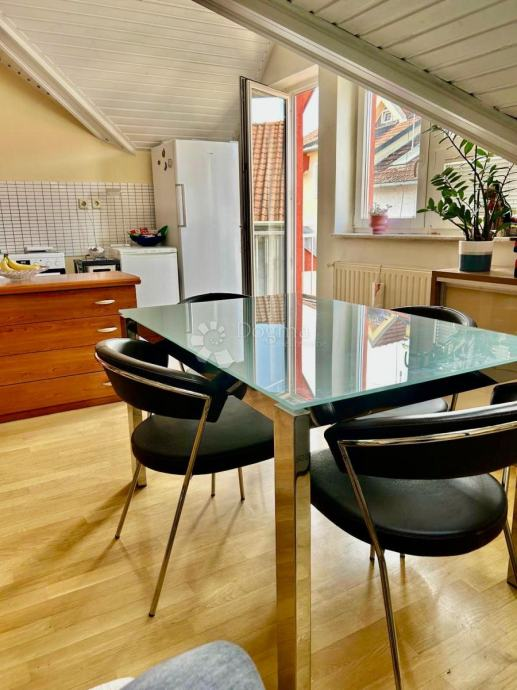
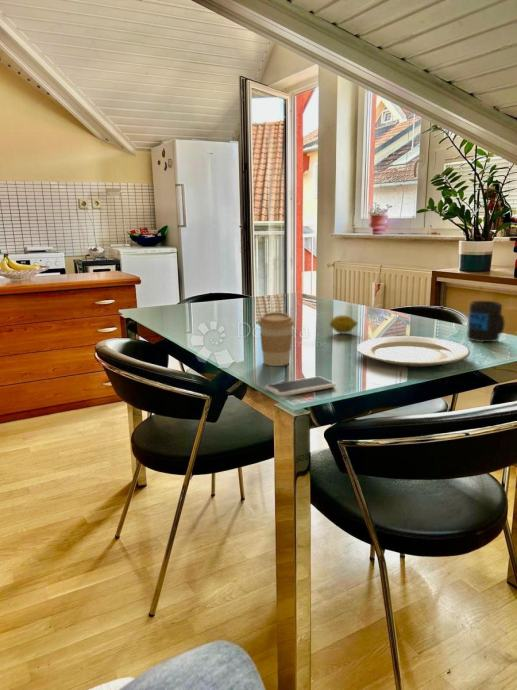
+ chinaware (411, 352)
+ coffee cup (276, 338)
+ mug (488, 322)
+ fruit (343, 324)
+ smartphone (300, 386)
